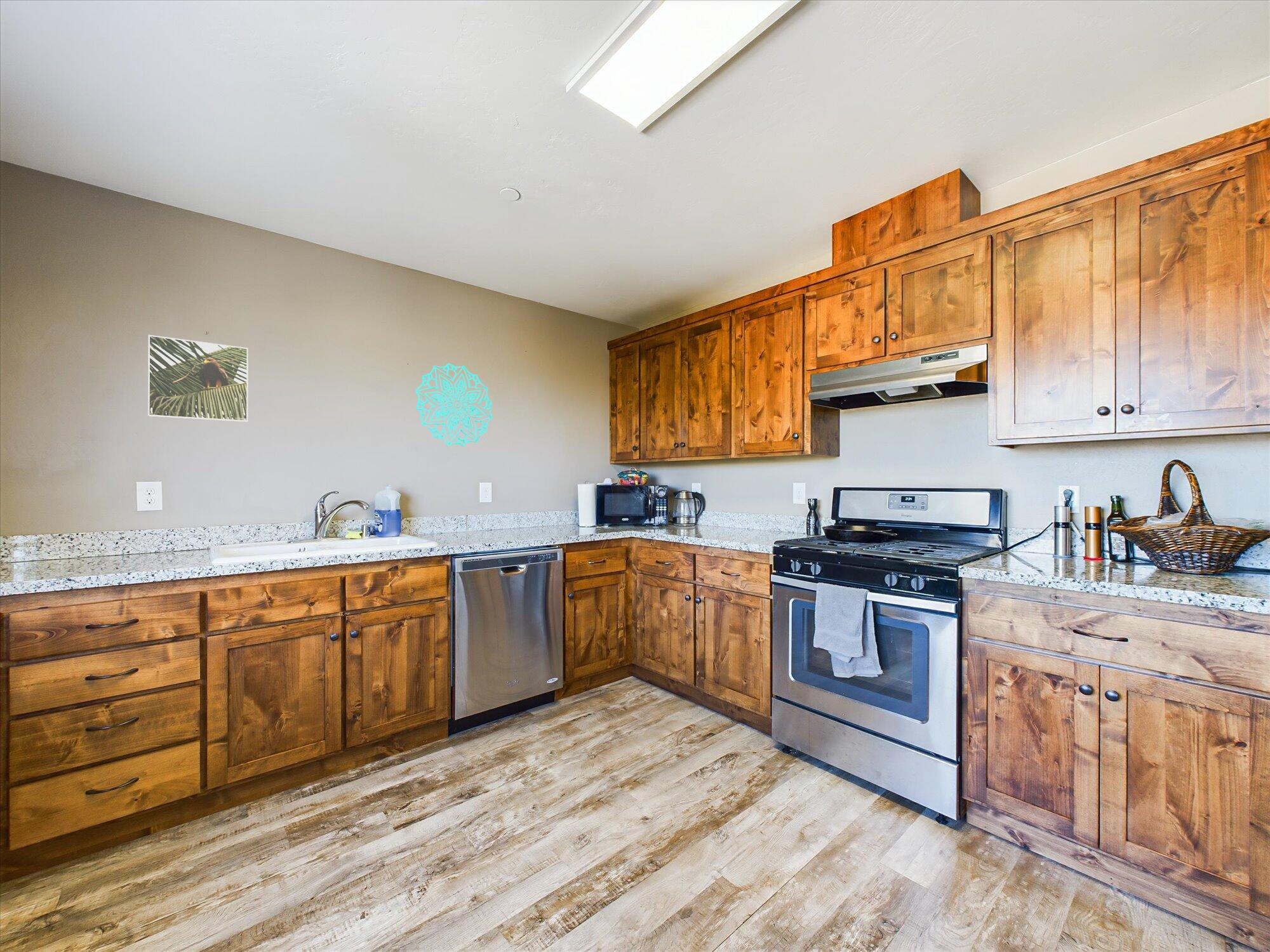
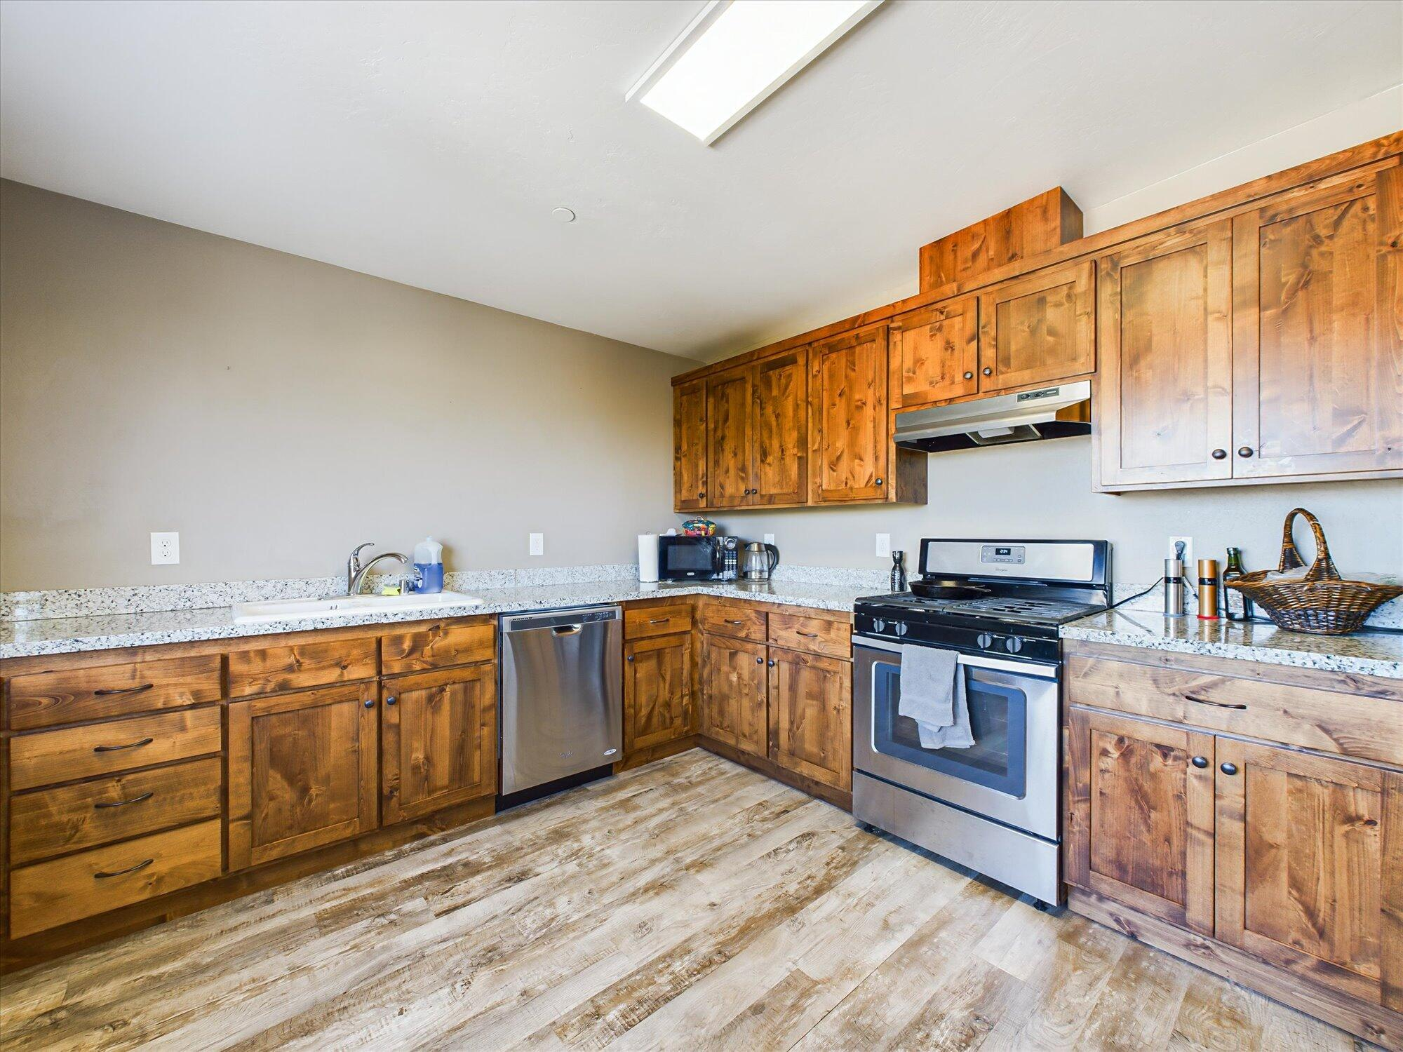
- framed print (200, 380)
- wall decoration (455, 405)
